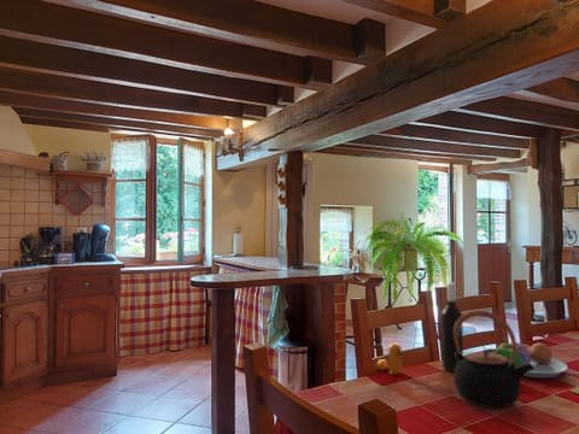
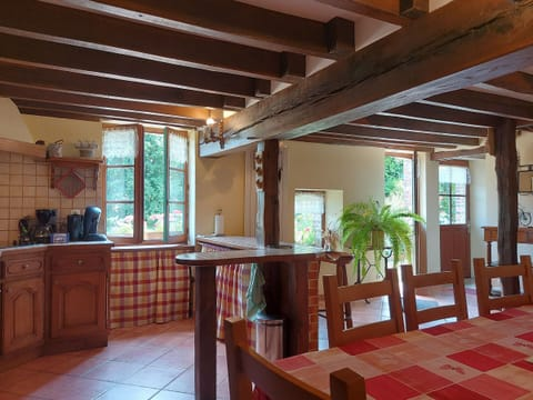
- pepper shaker (388, 356)
- wine bottle (451, 326)
- fruit bowl (525, 354)
- teapot (491, 356)
